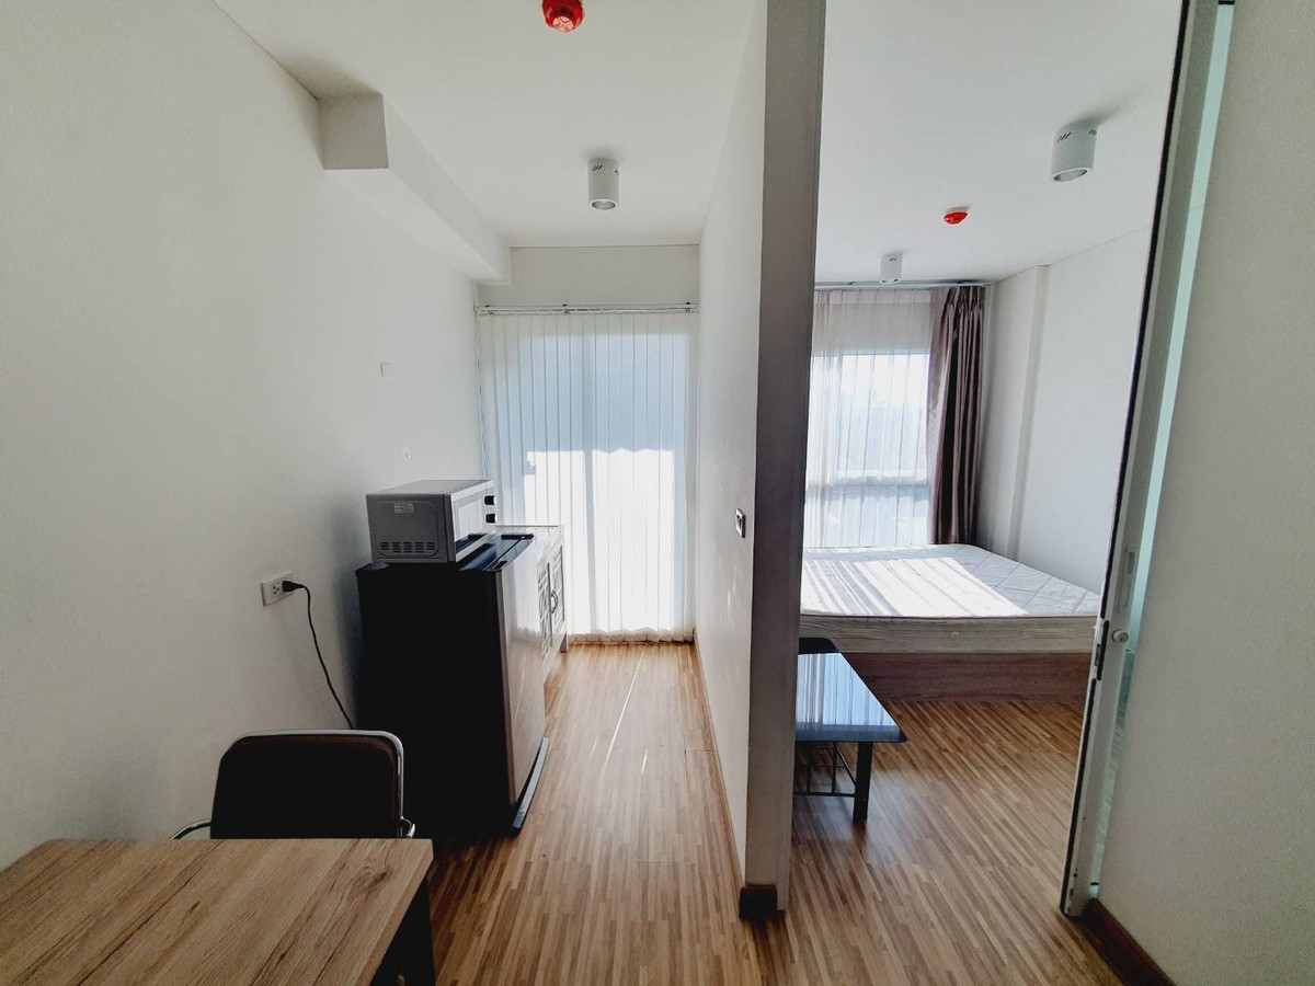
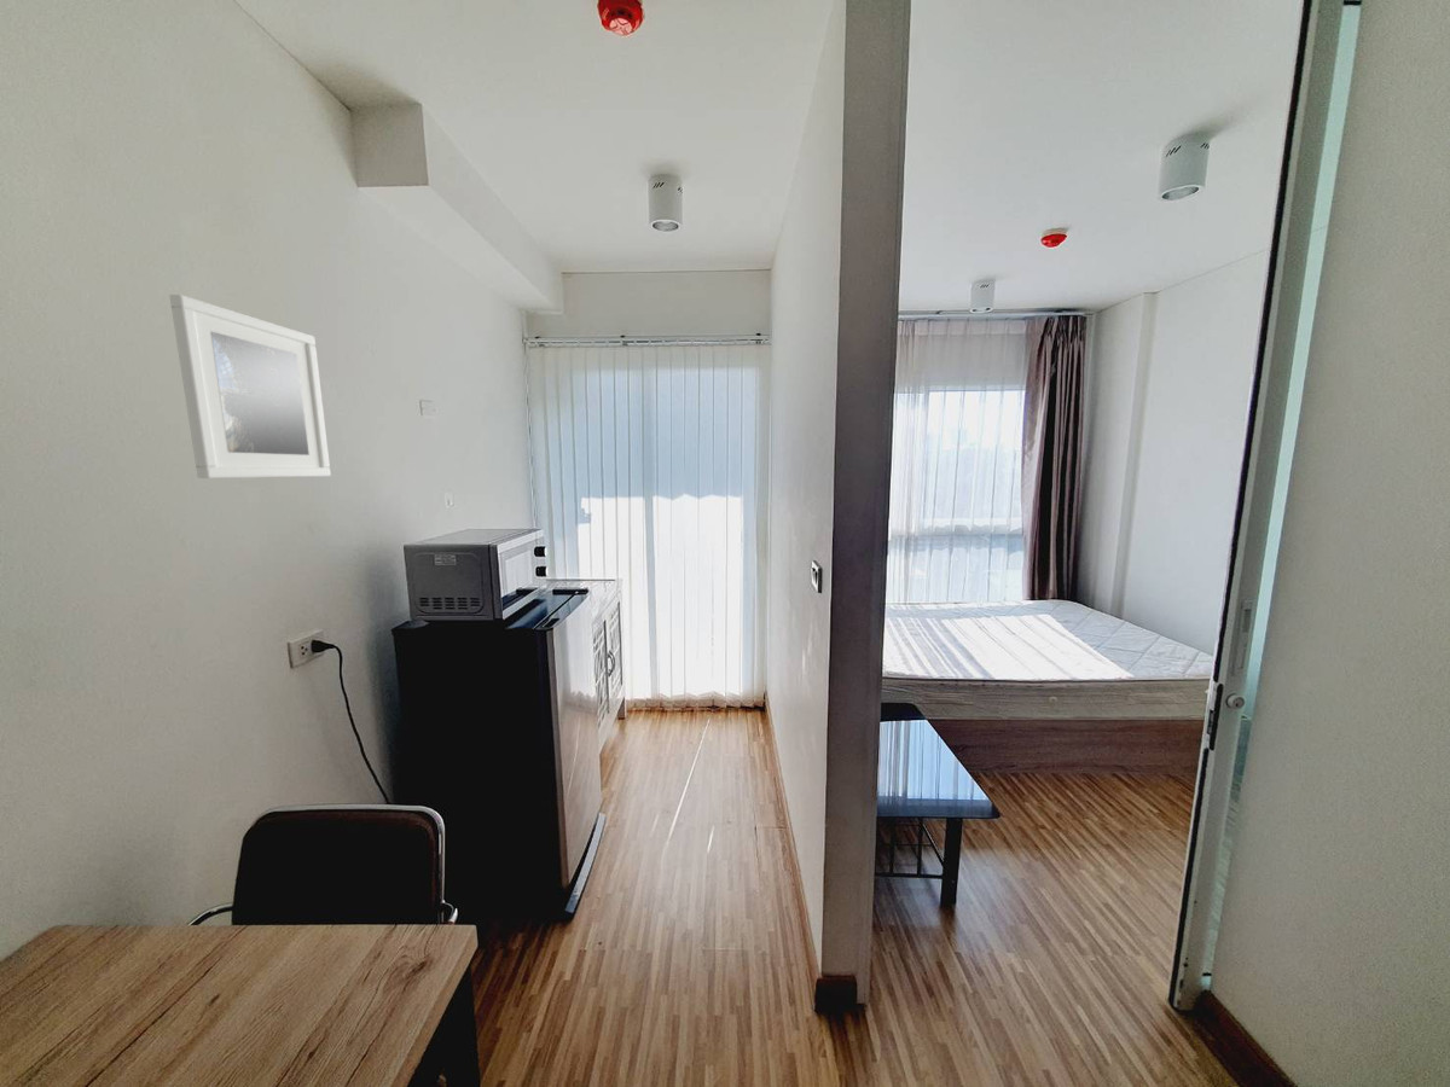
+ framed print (262, 399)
